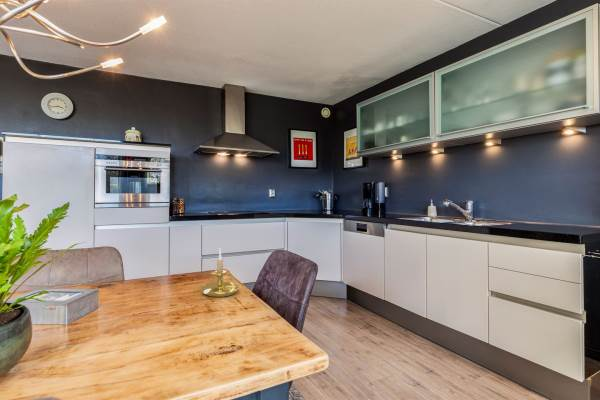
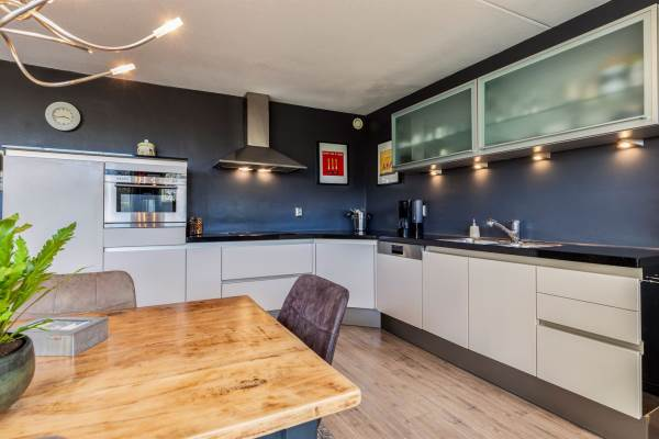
- candle holder (221, 270)
